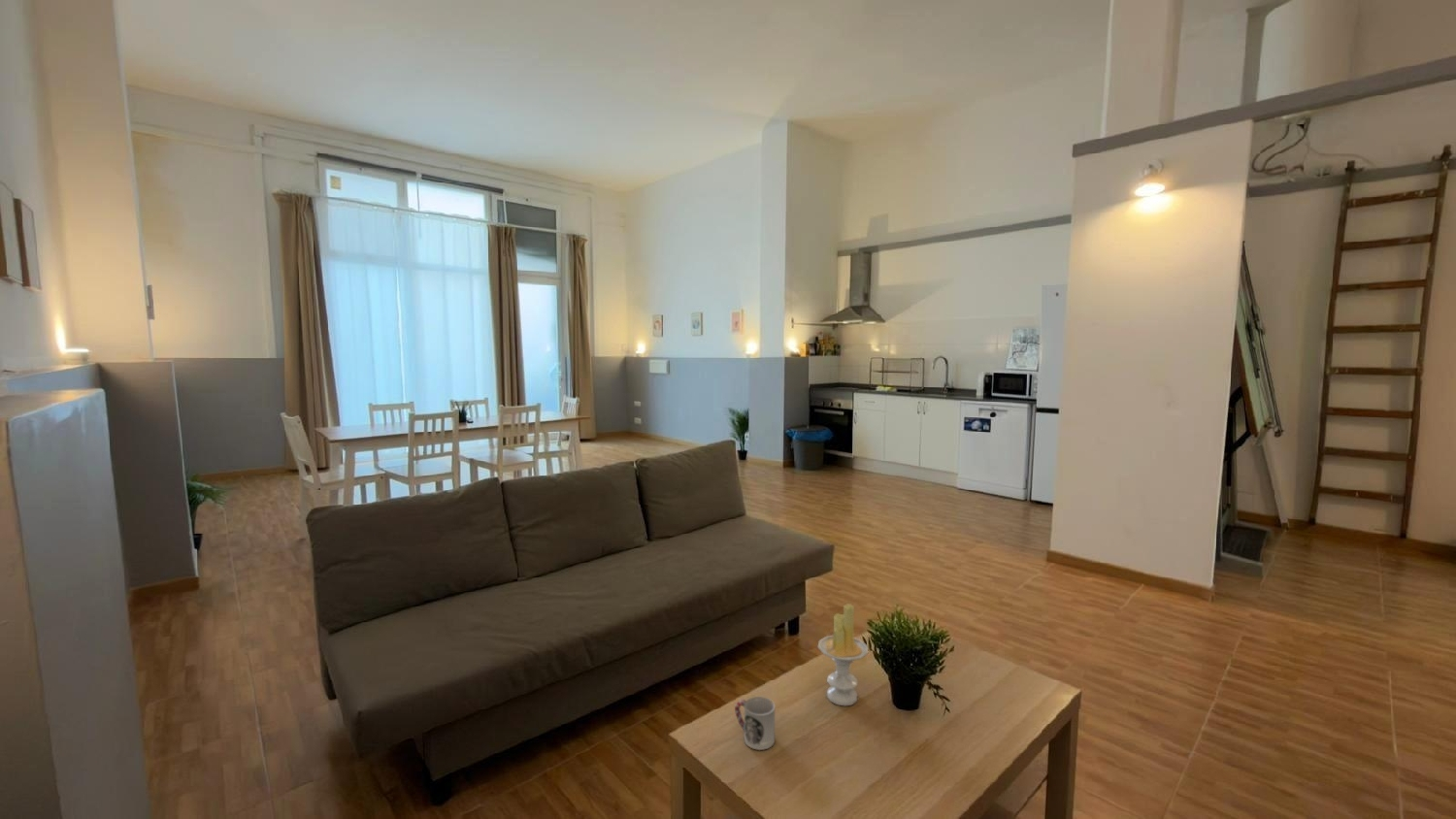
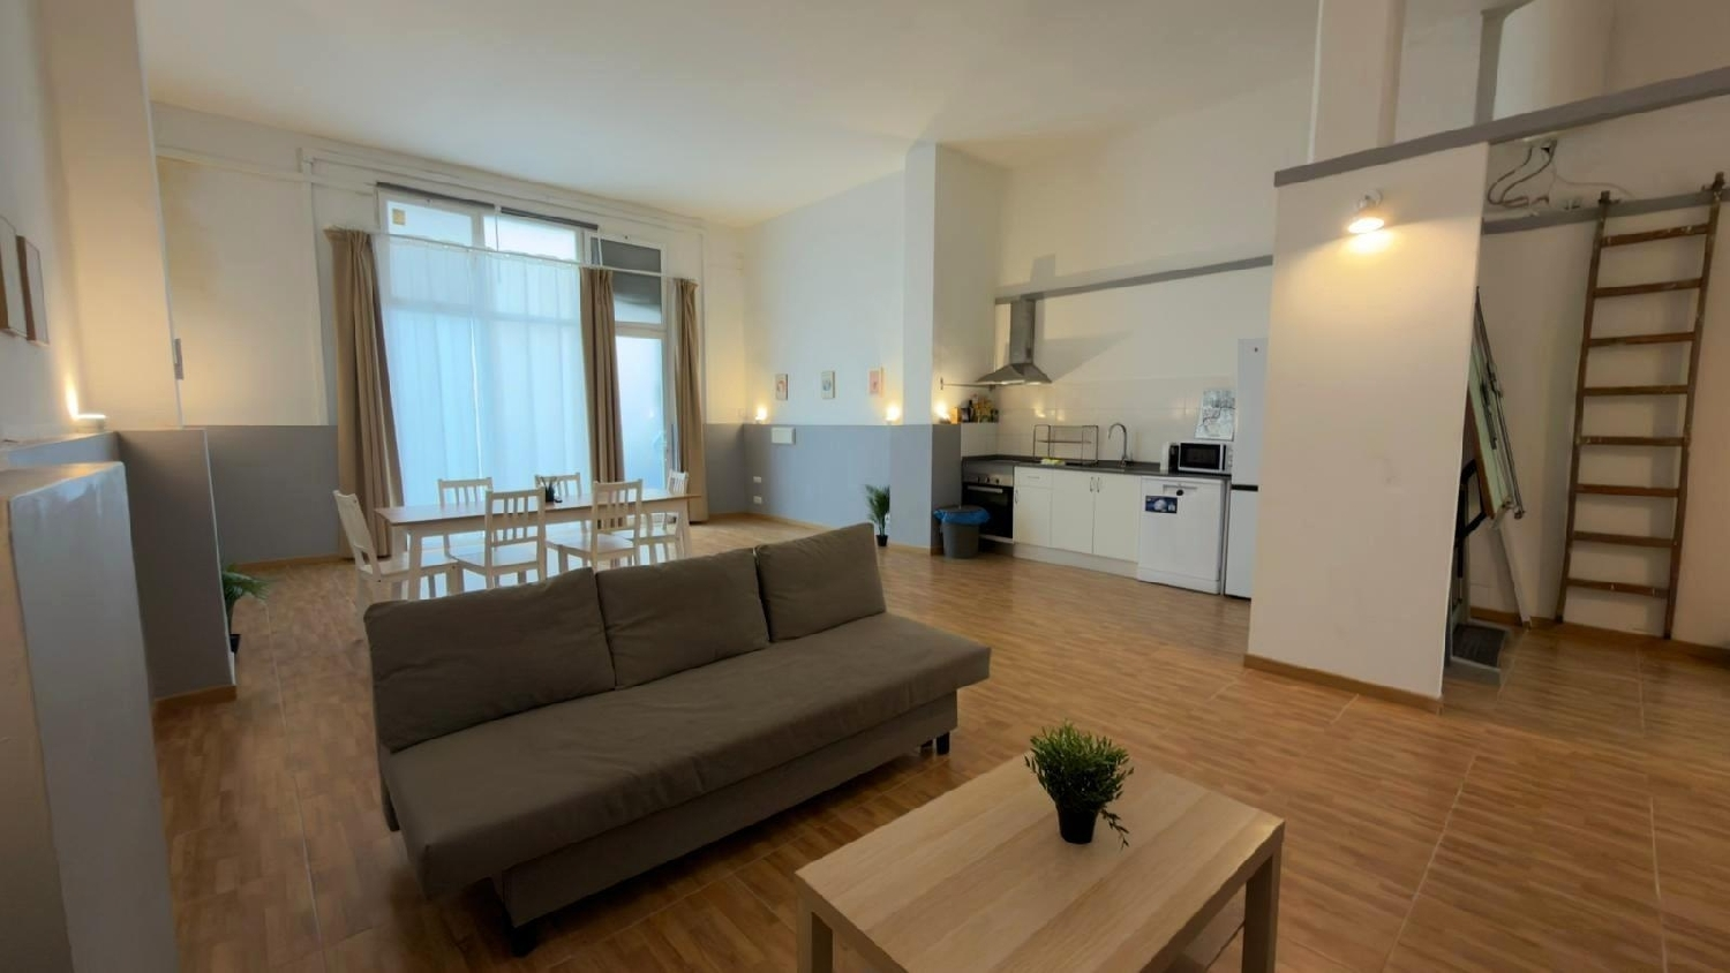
- candle (843, 649)
- cup (753, 720)
